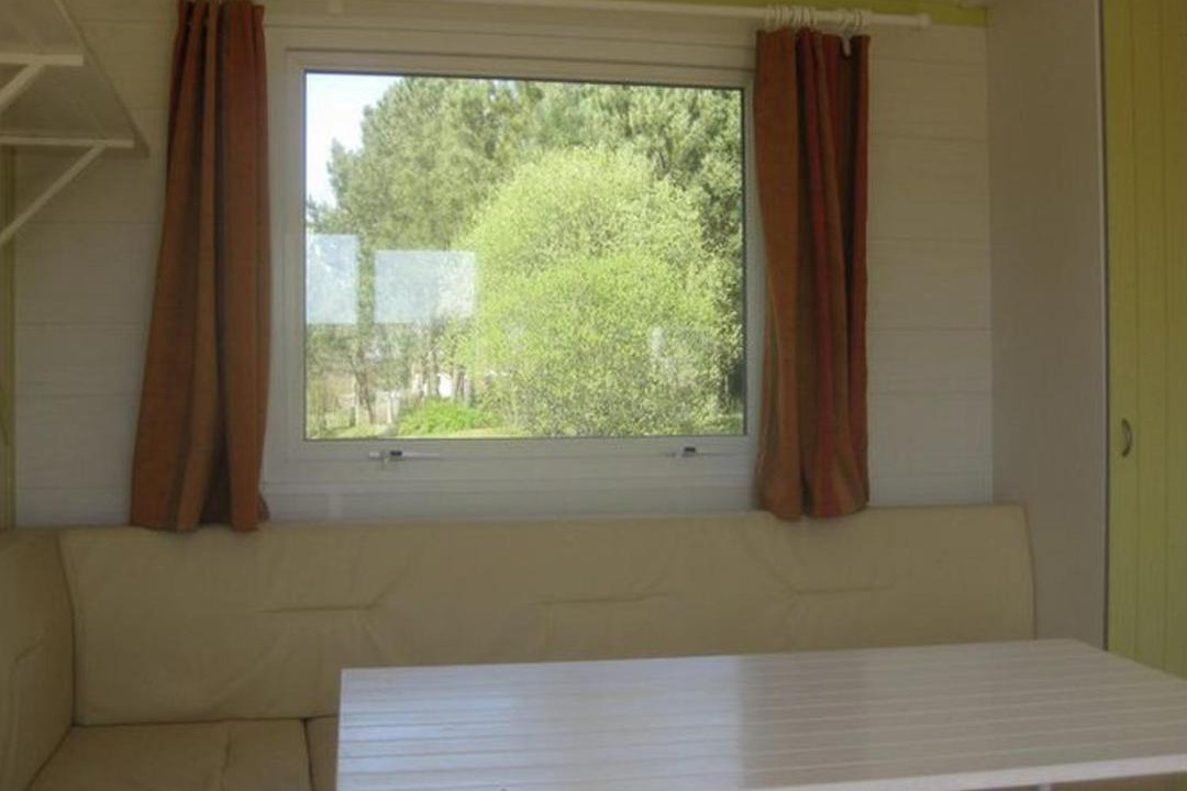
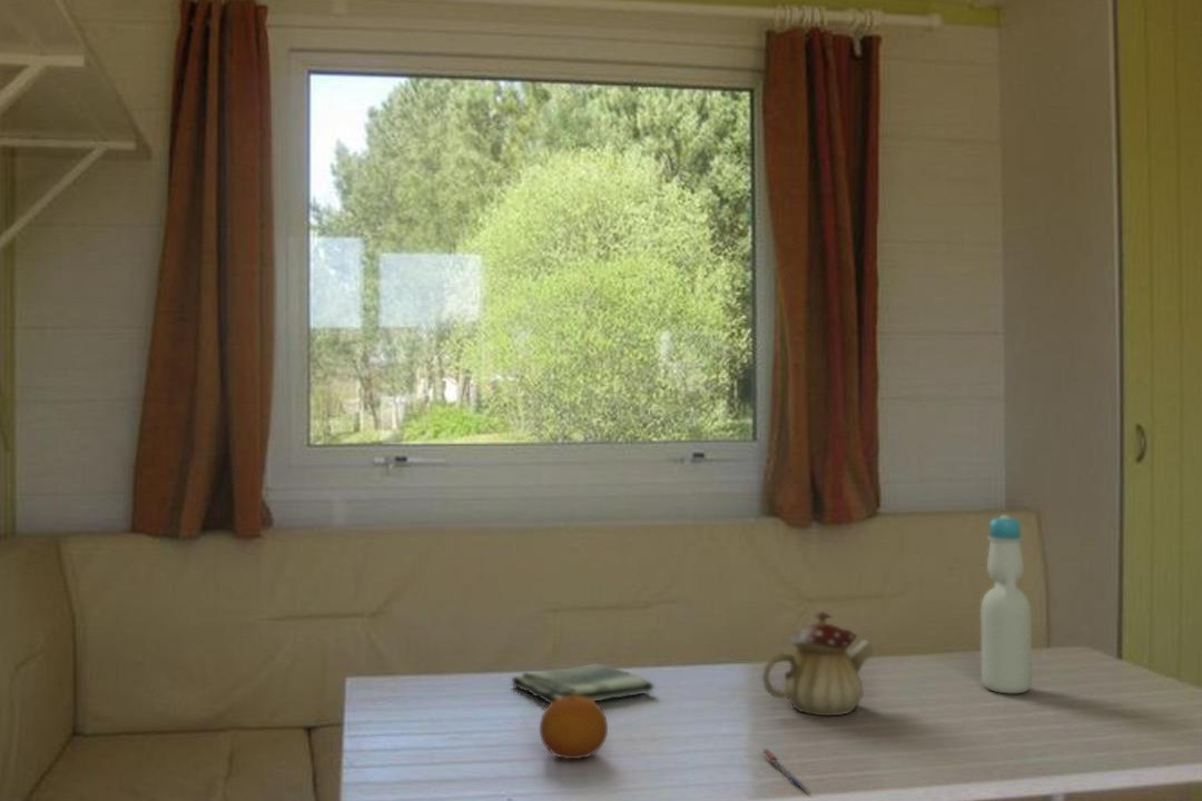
+ fruit (573, 726)
+ bottle (1005, 602)
+ dish towel (580, 680)
+ pen (786, 770)
+ teapot (818, 659)
